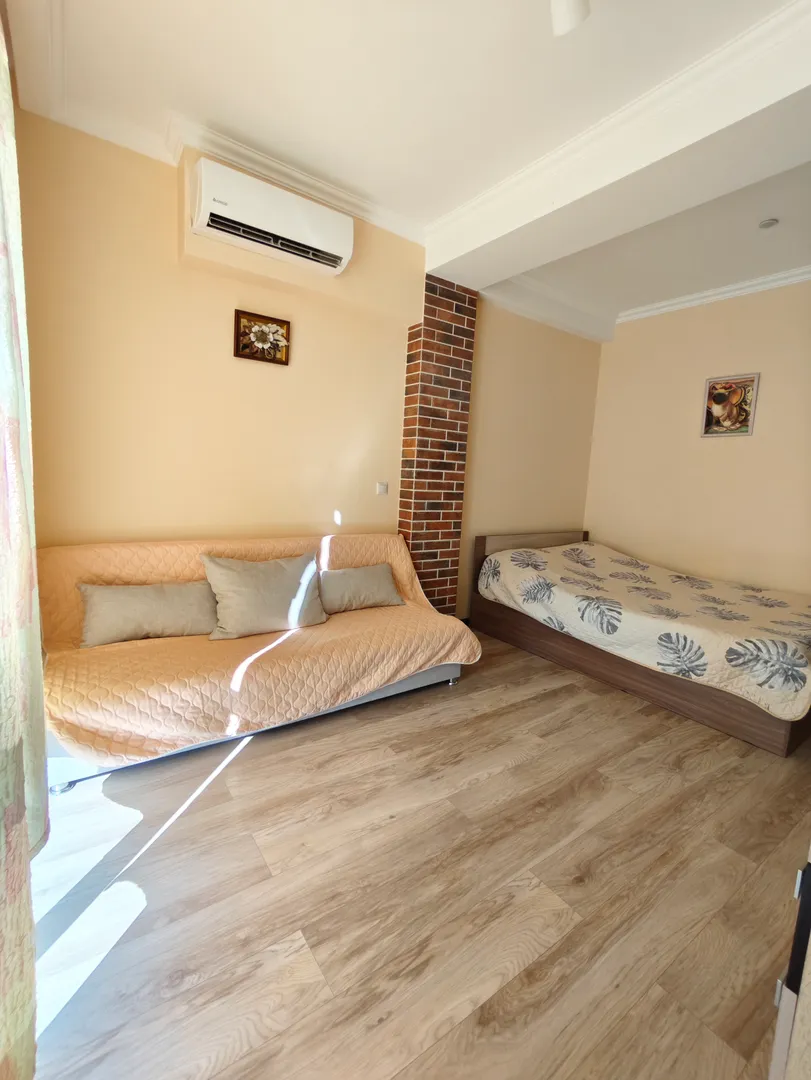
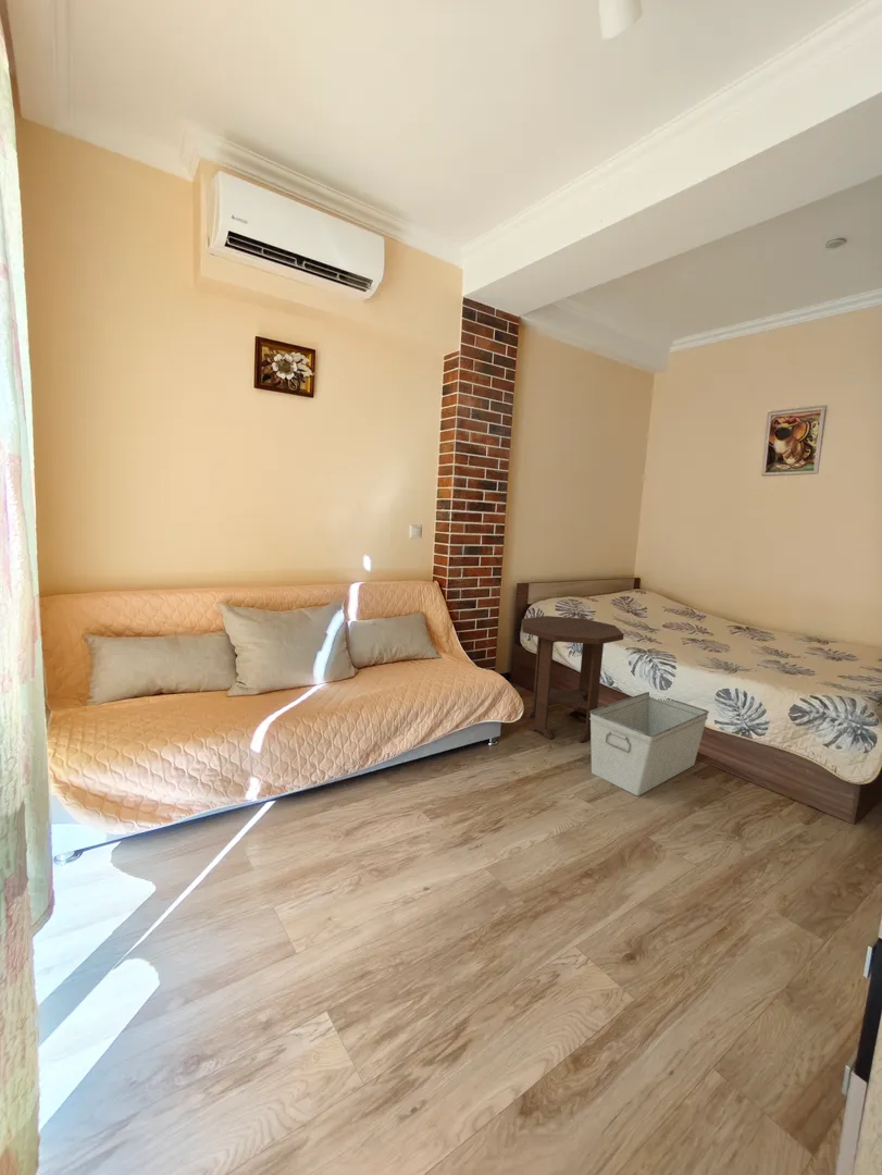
+ side table (564, 690)
+ storage bin (647, 740)
